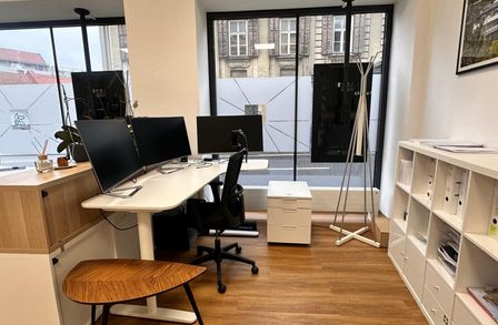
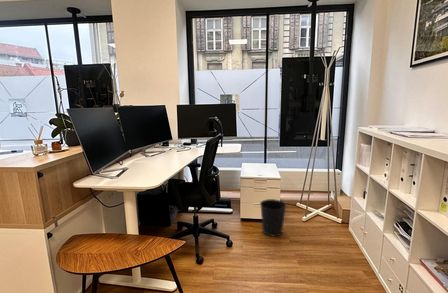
+ wastebasket (272, 217)
